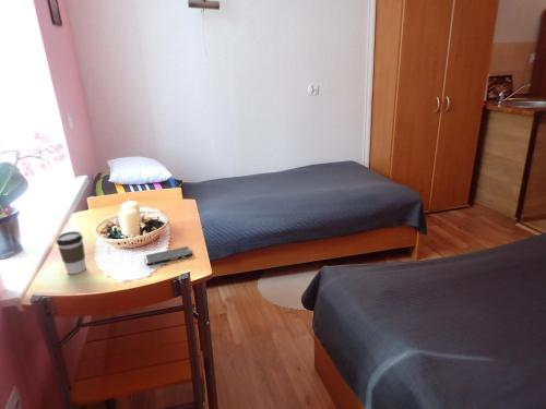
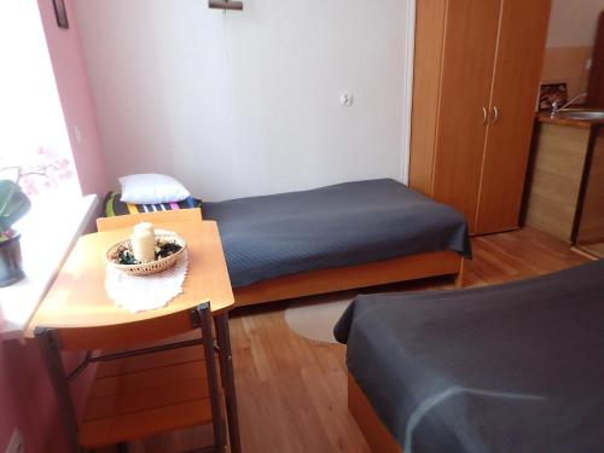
- coffee cup (72, 252)
- smartphone (168, 255)
